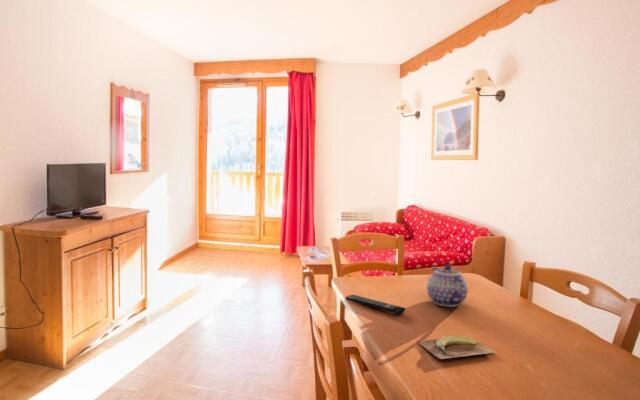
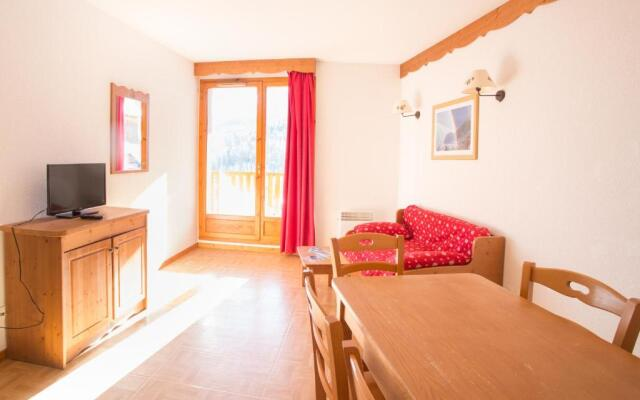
- remote control (373, 304)
- teapot (447, 283)
- banana (455, 343)
